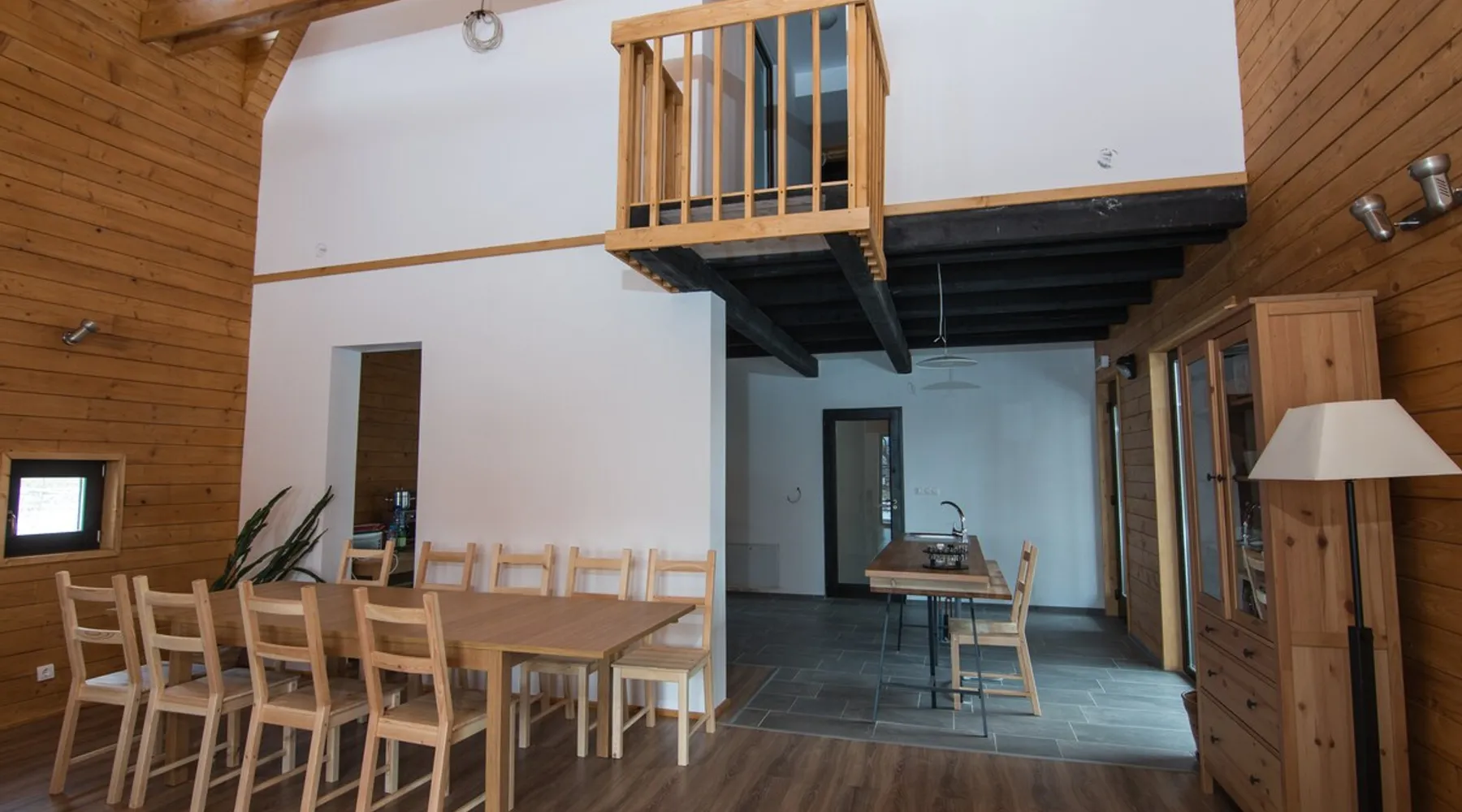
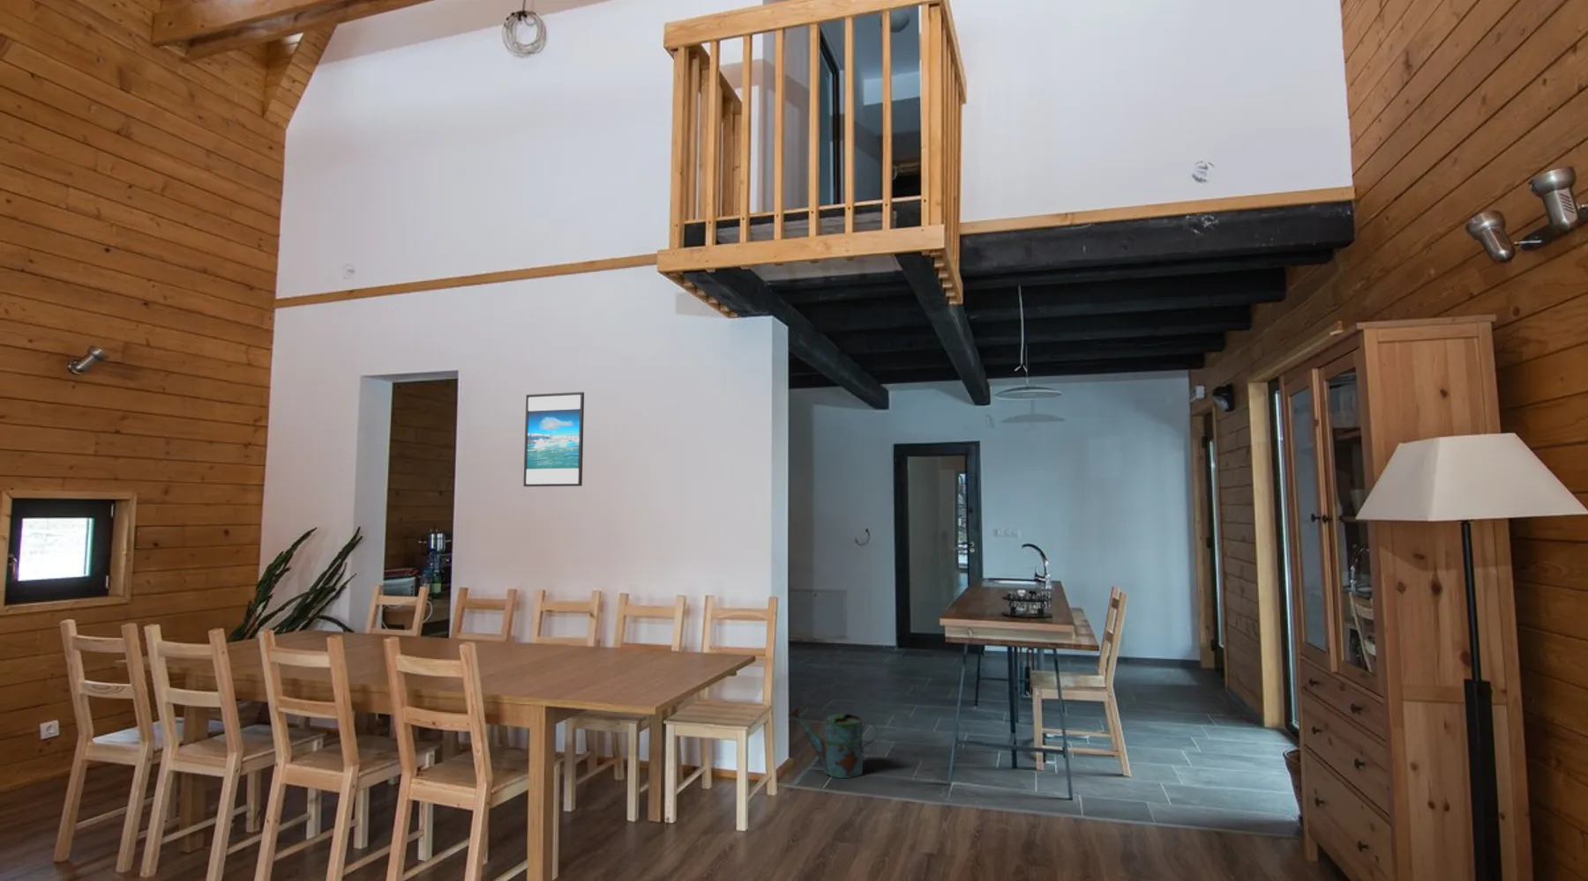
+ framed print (553, 439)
+ watering can (832, 739)
